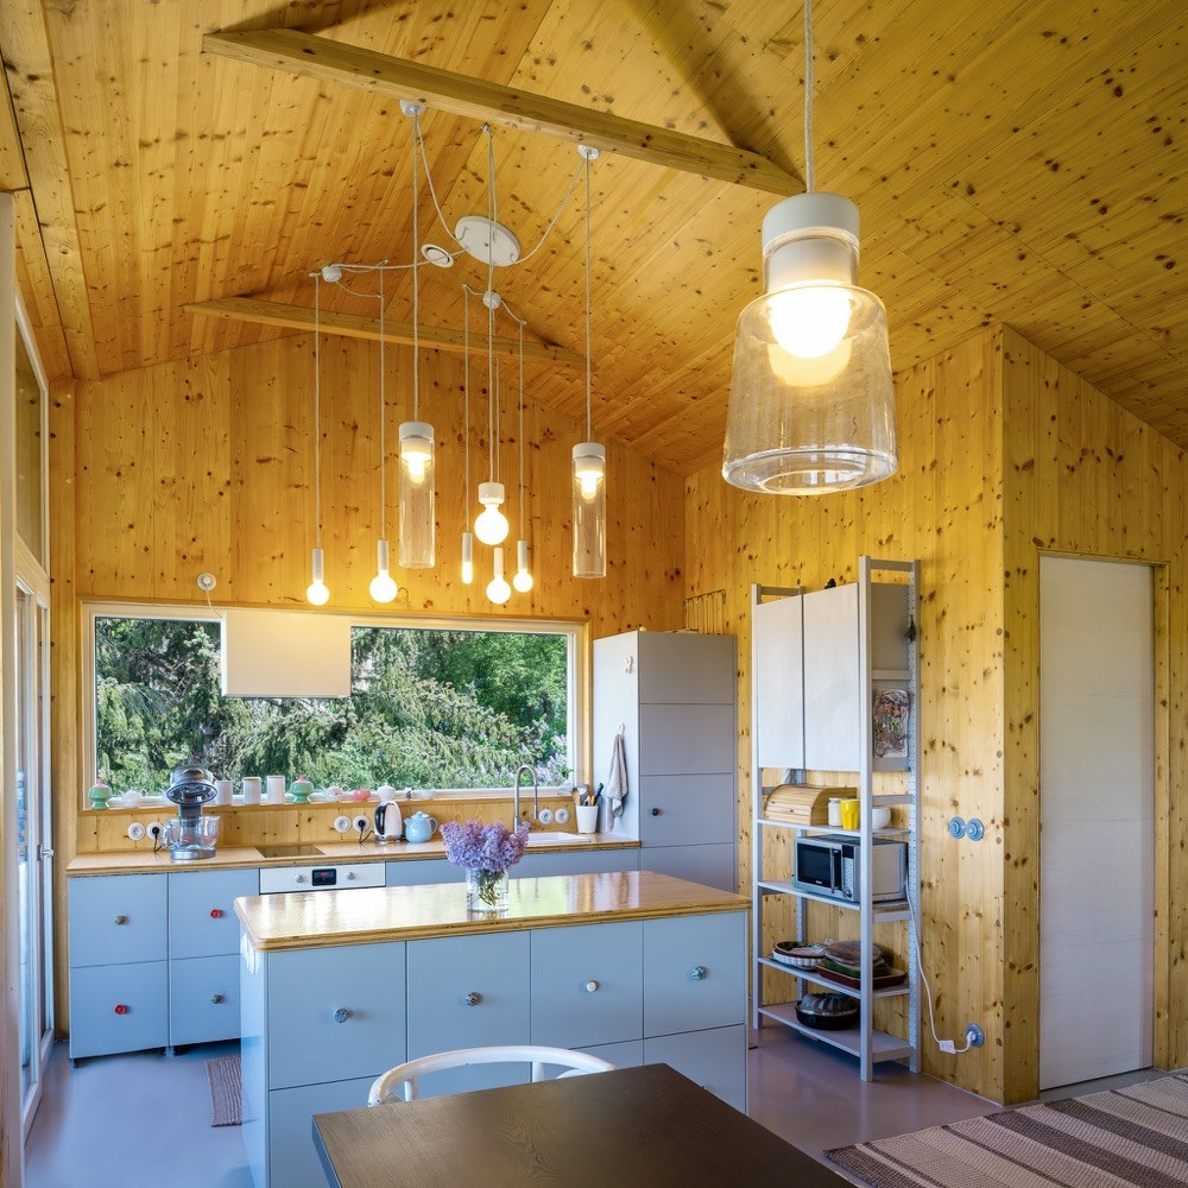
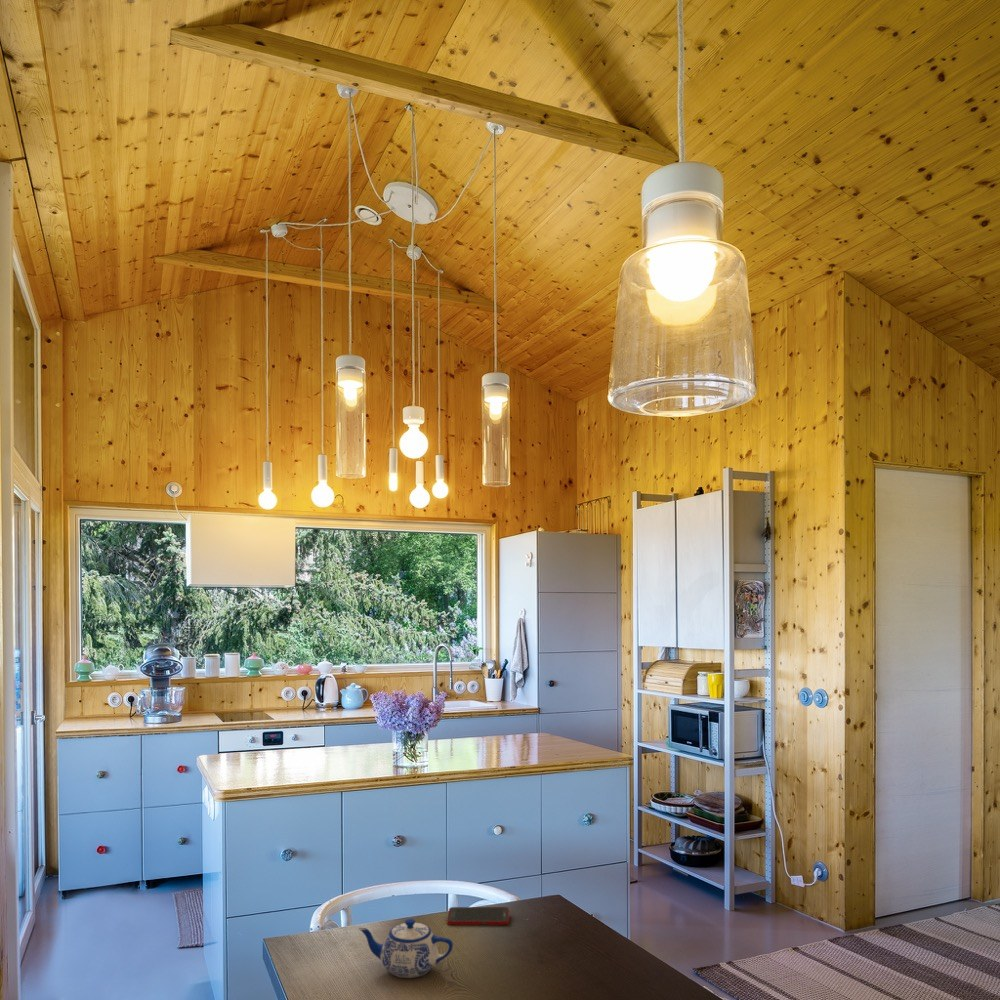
+ cell phone (478, 916)
+ teapot (405, 943)
